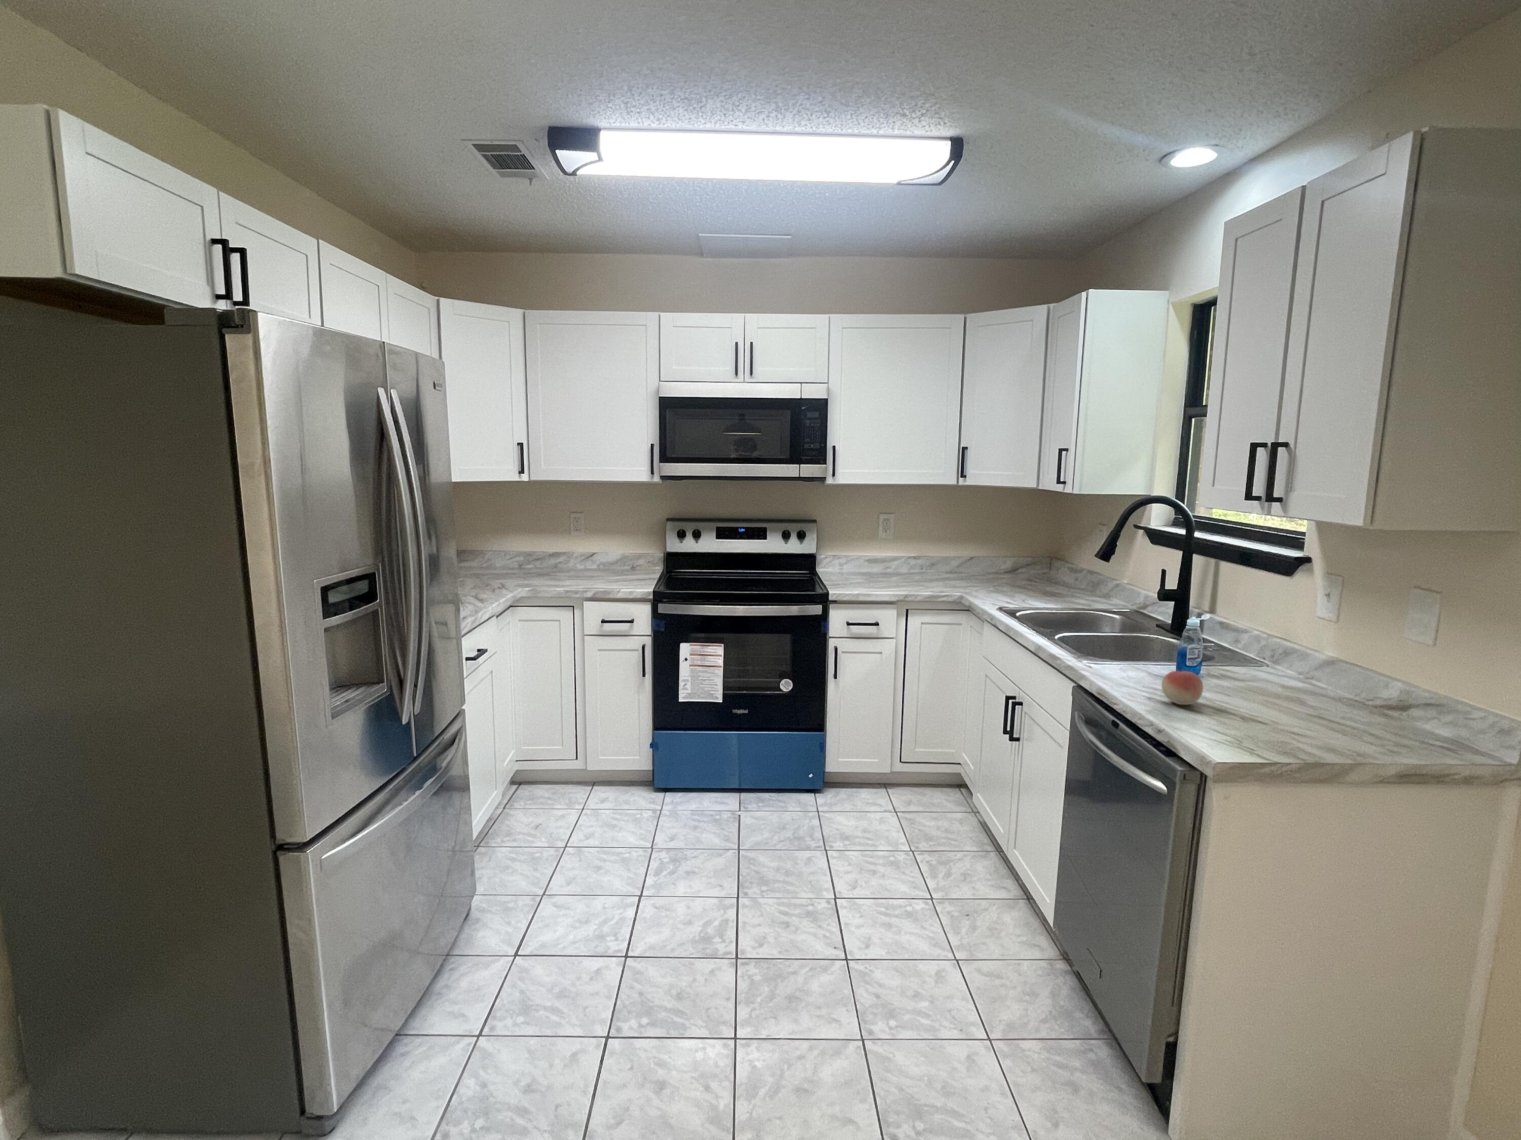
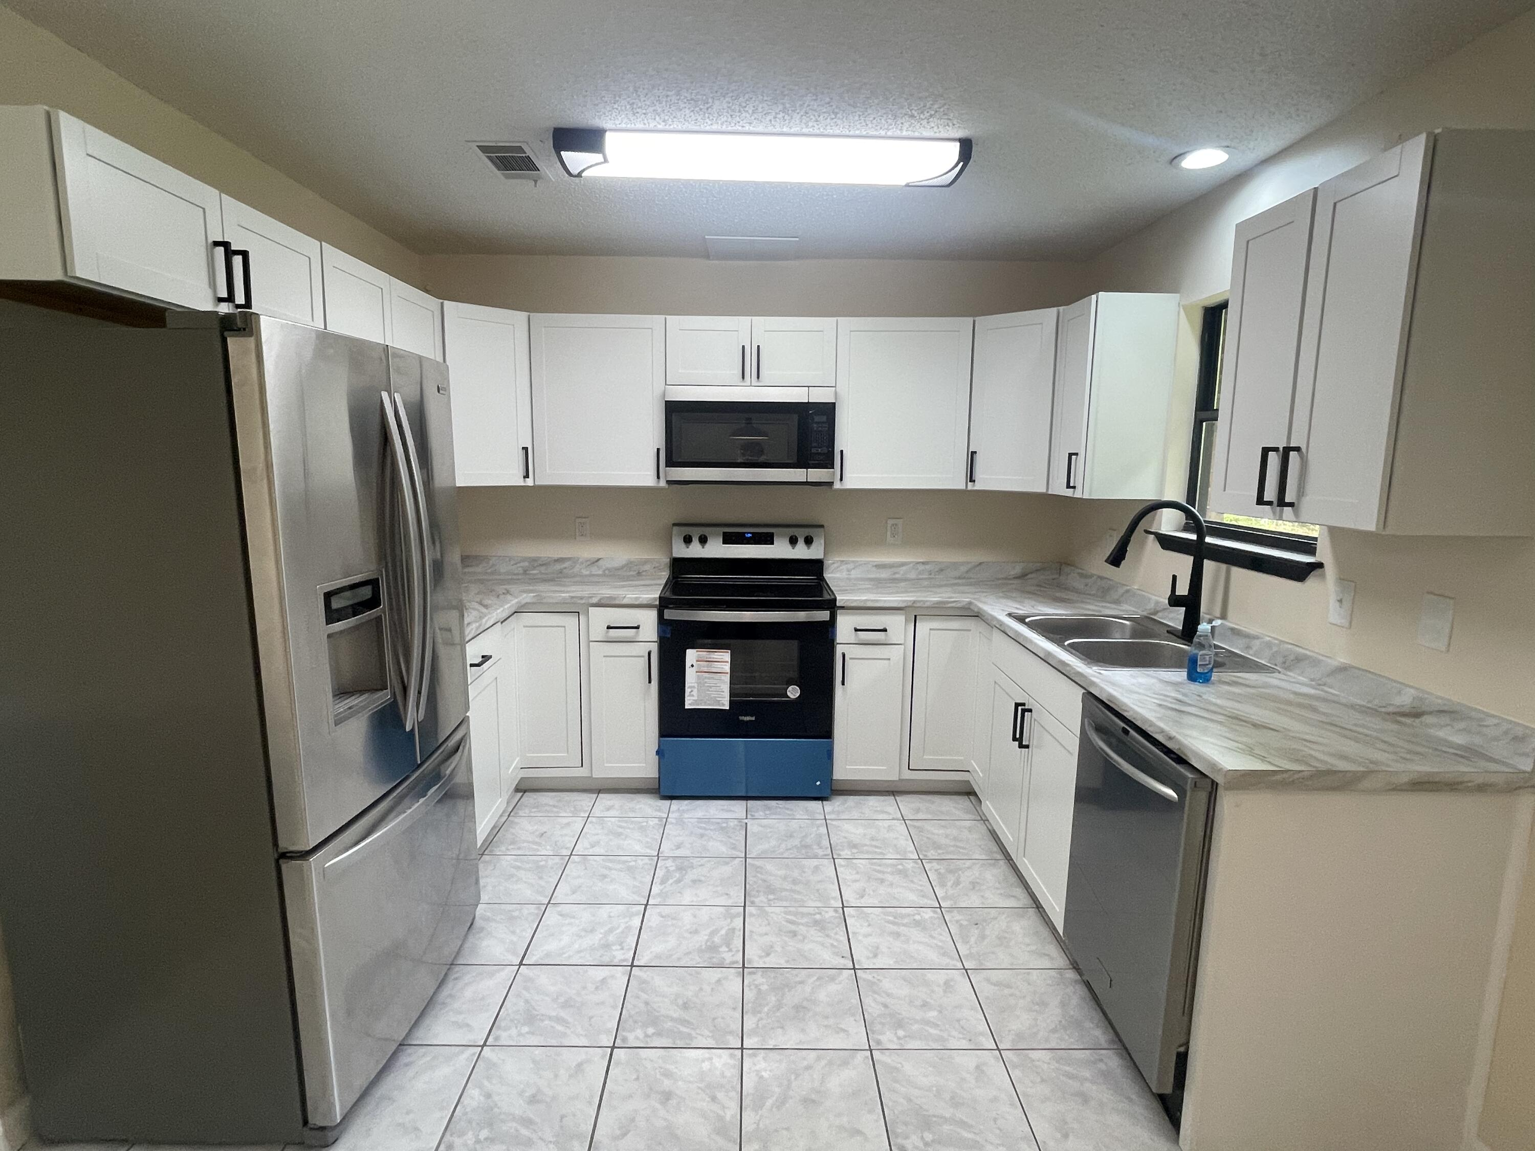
- fruit (1182, 687)
